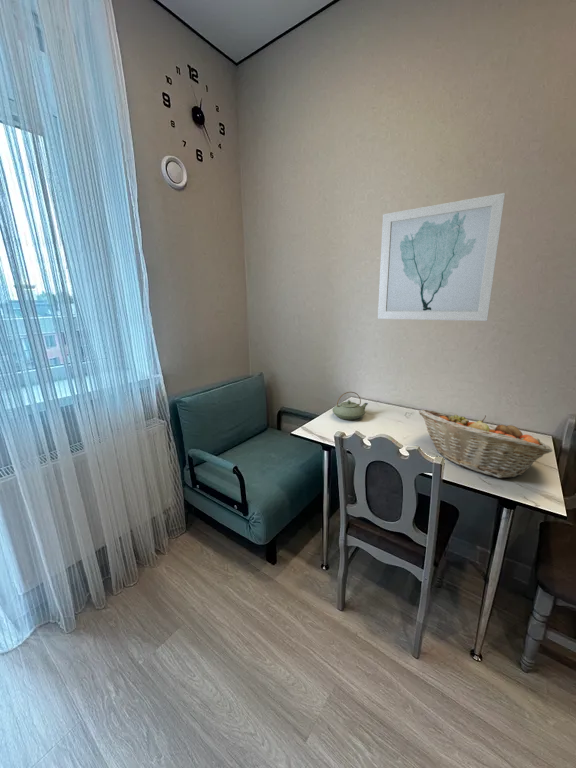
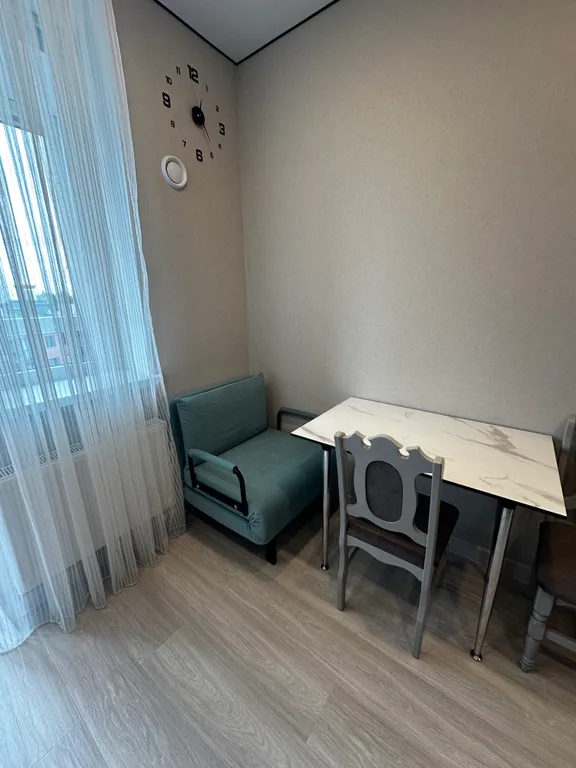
- teapot (350, 403)
- fruit basket (476, 436)
- wall art (432, 264)
